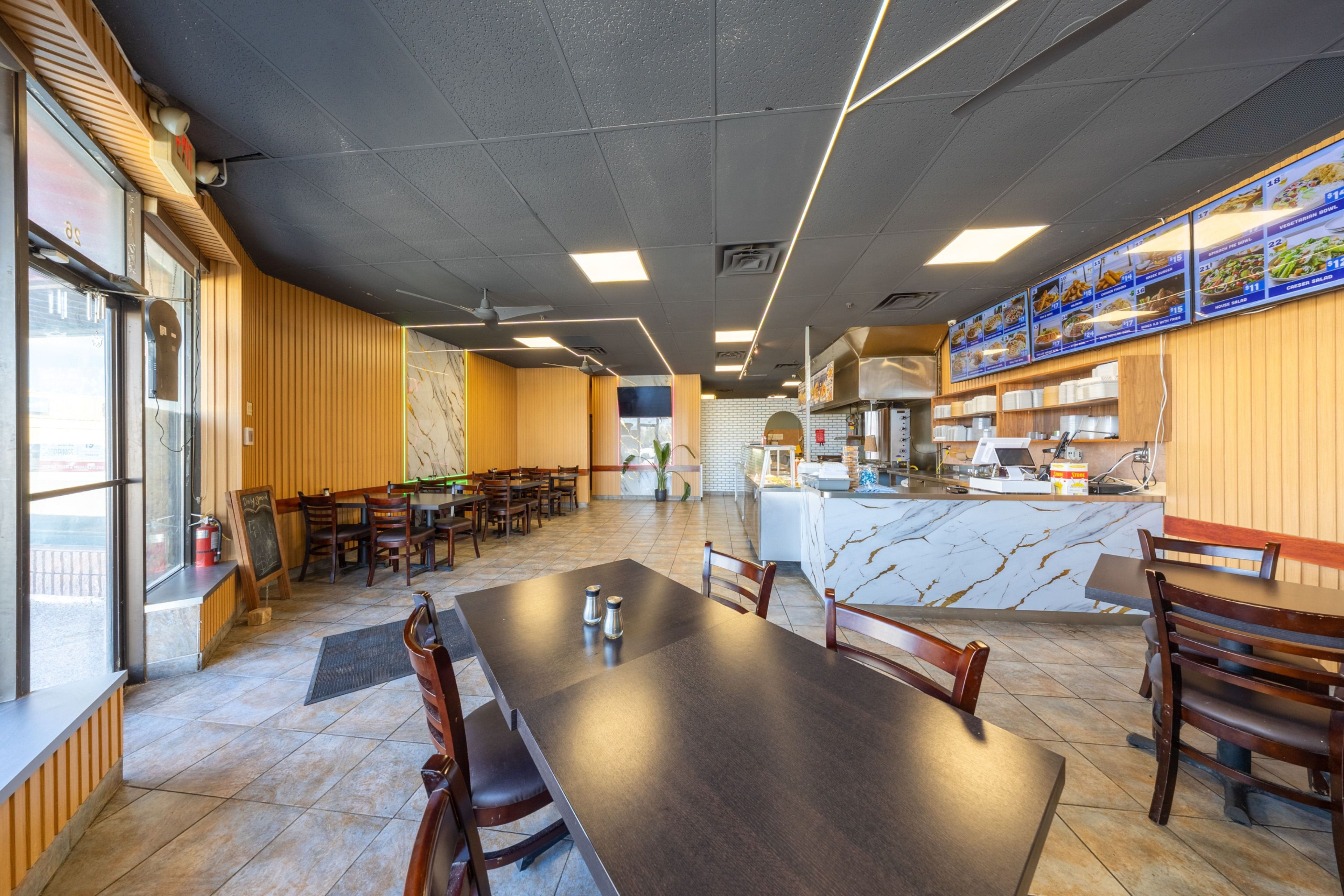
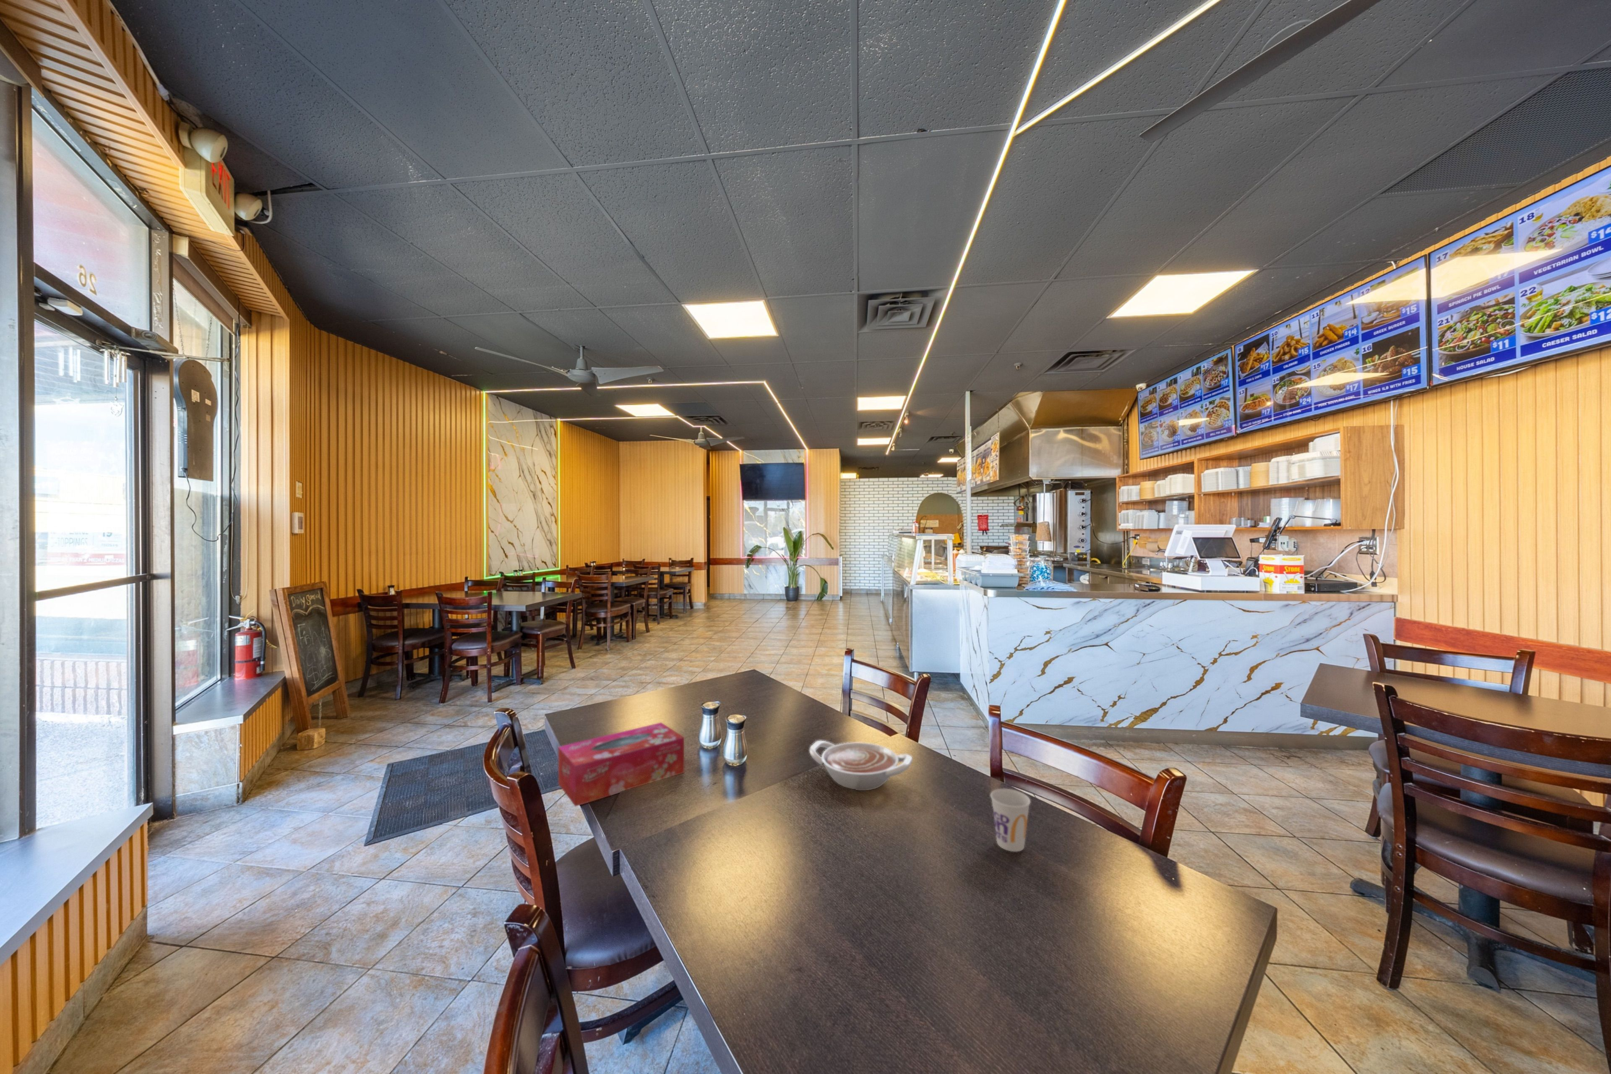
+ cup (1010, 821)
+ tissue box (622, 760)
+ bowl (859, 765)
